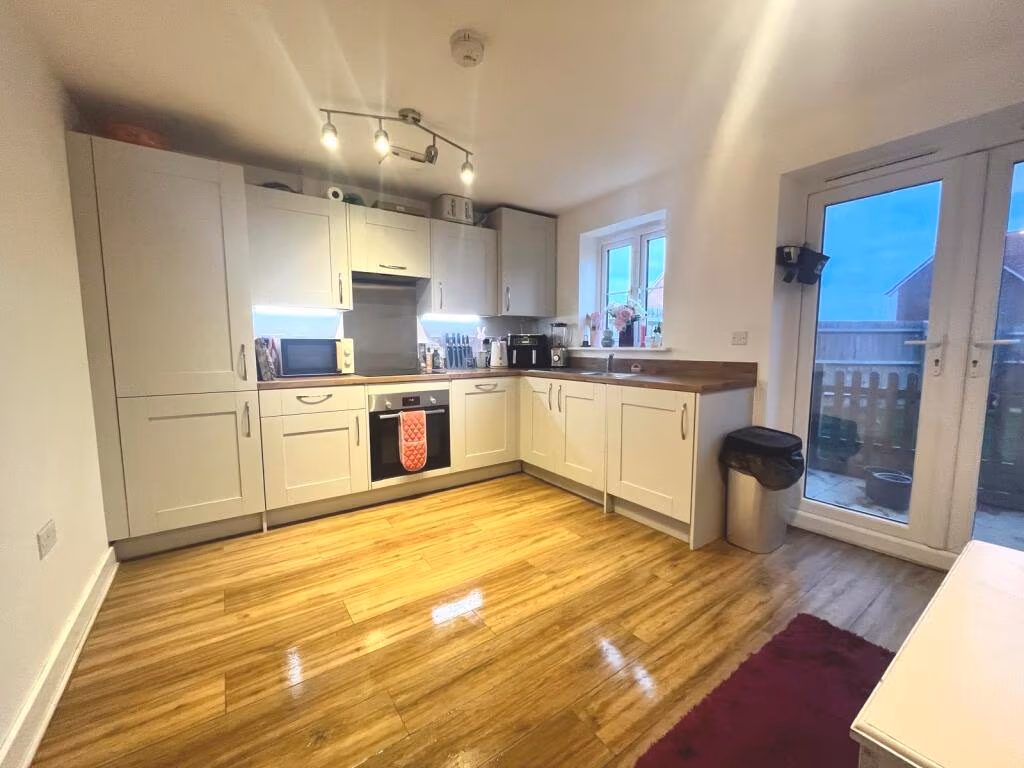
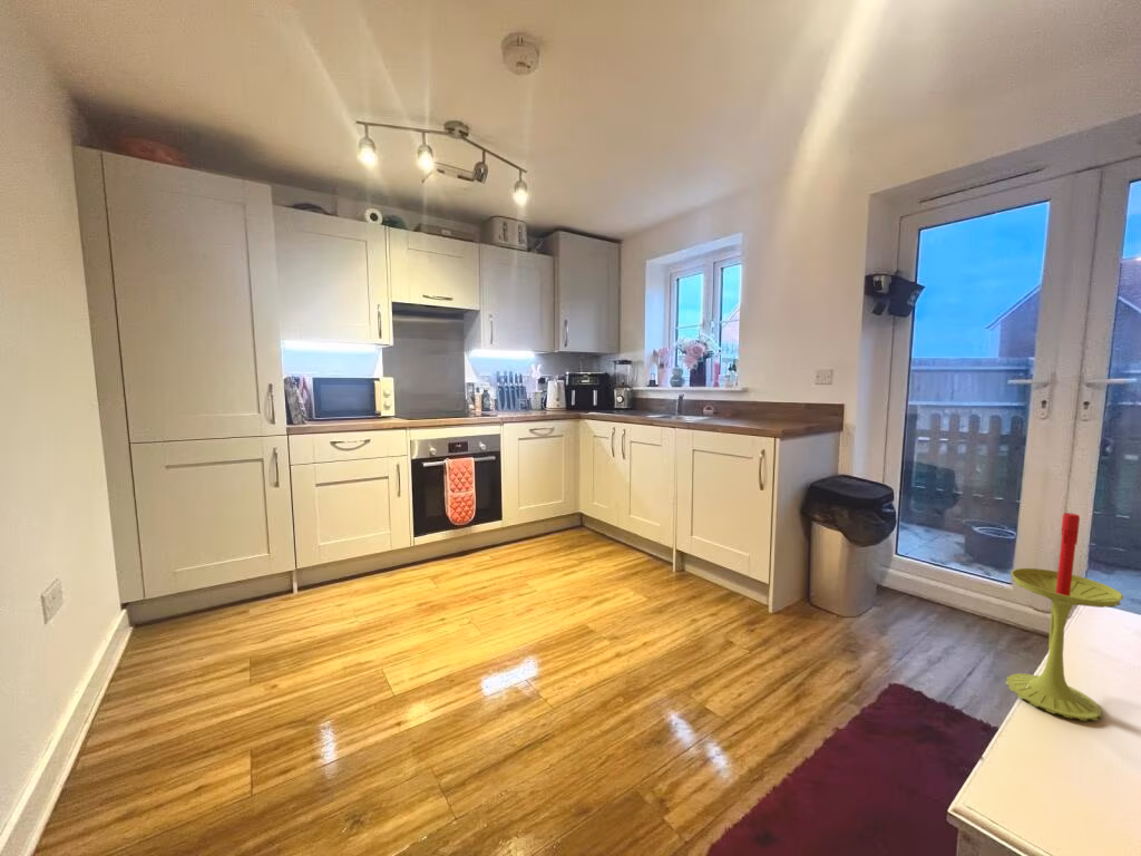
+ candle (1061, 603)
